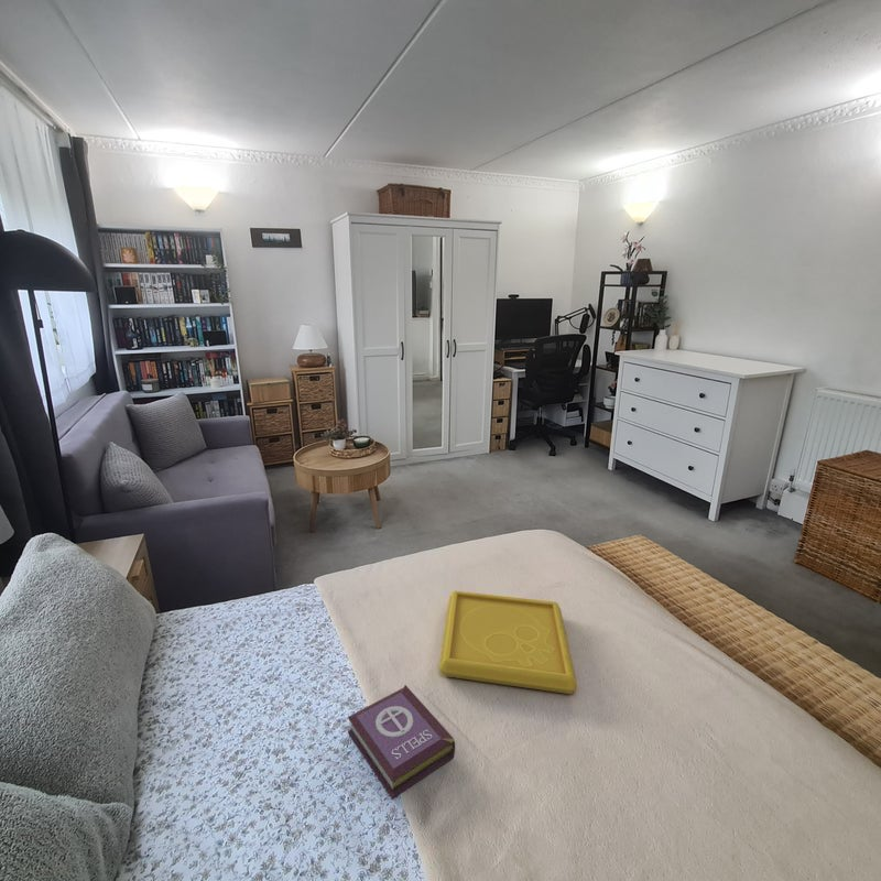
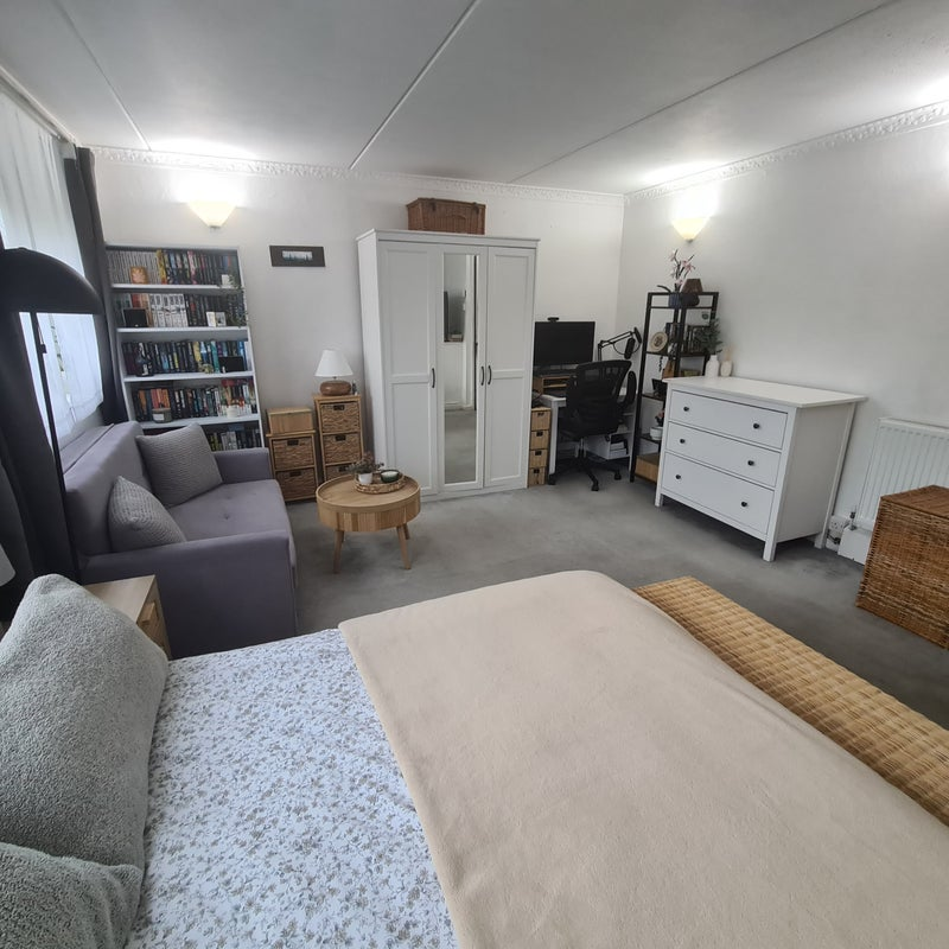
- serving tray (504, 635)
- book (400, 735)
